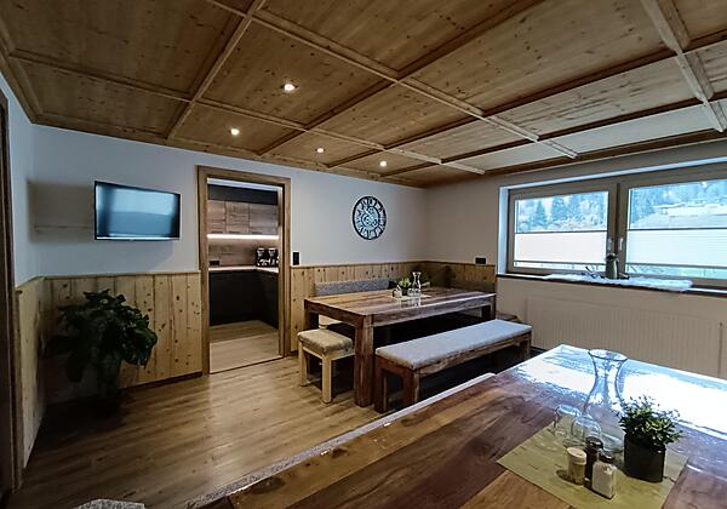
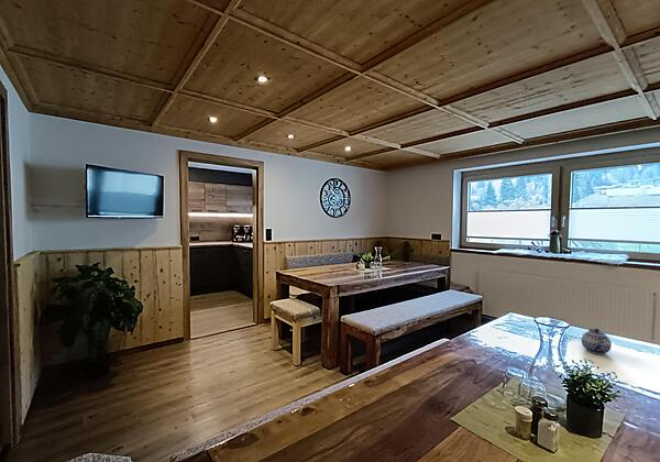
+ teapot (595, 340)
